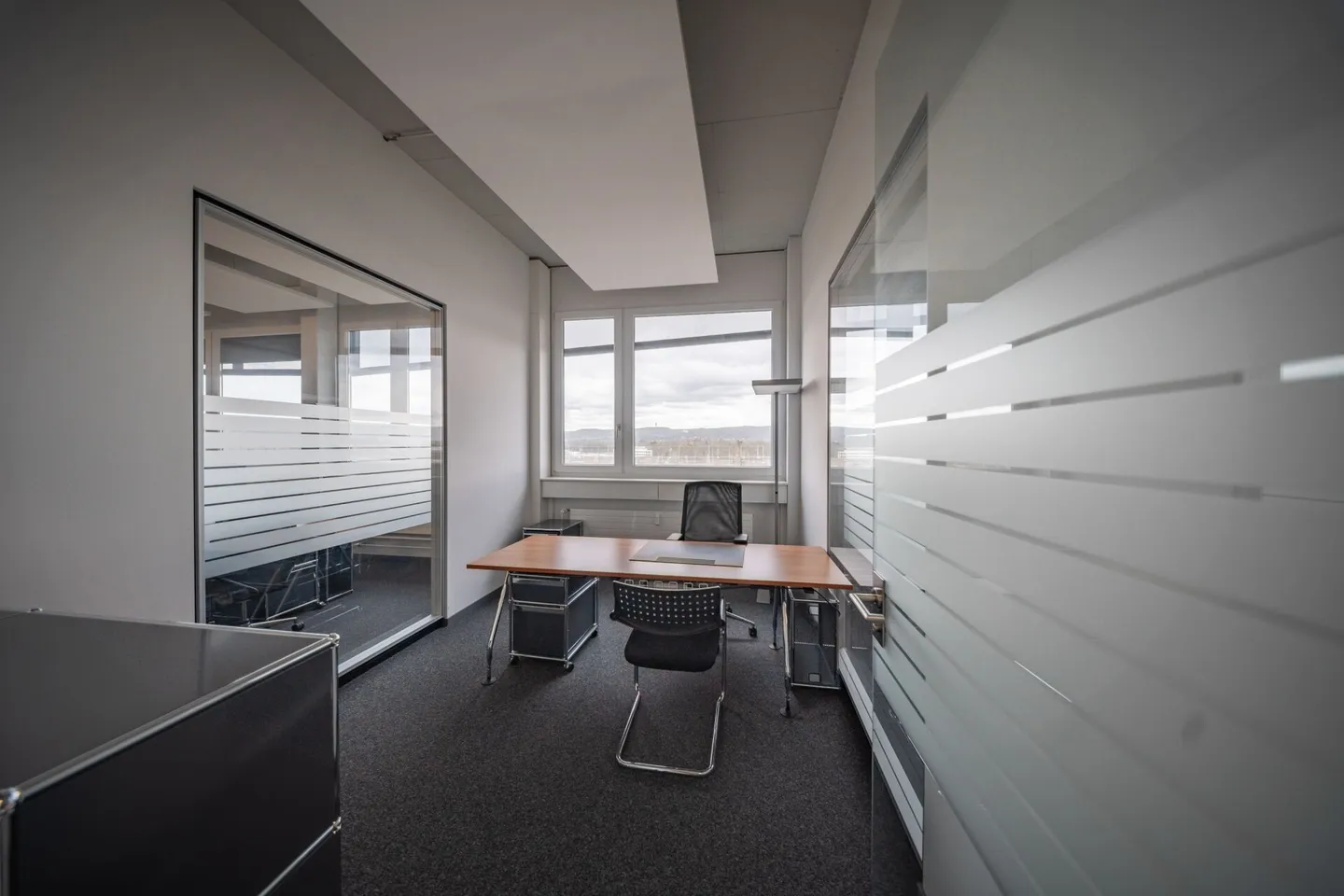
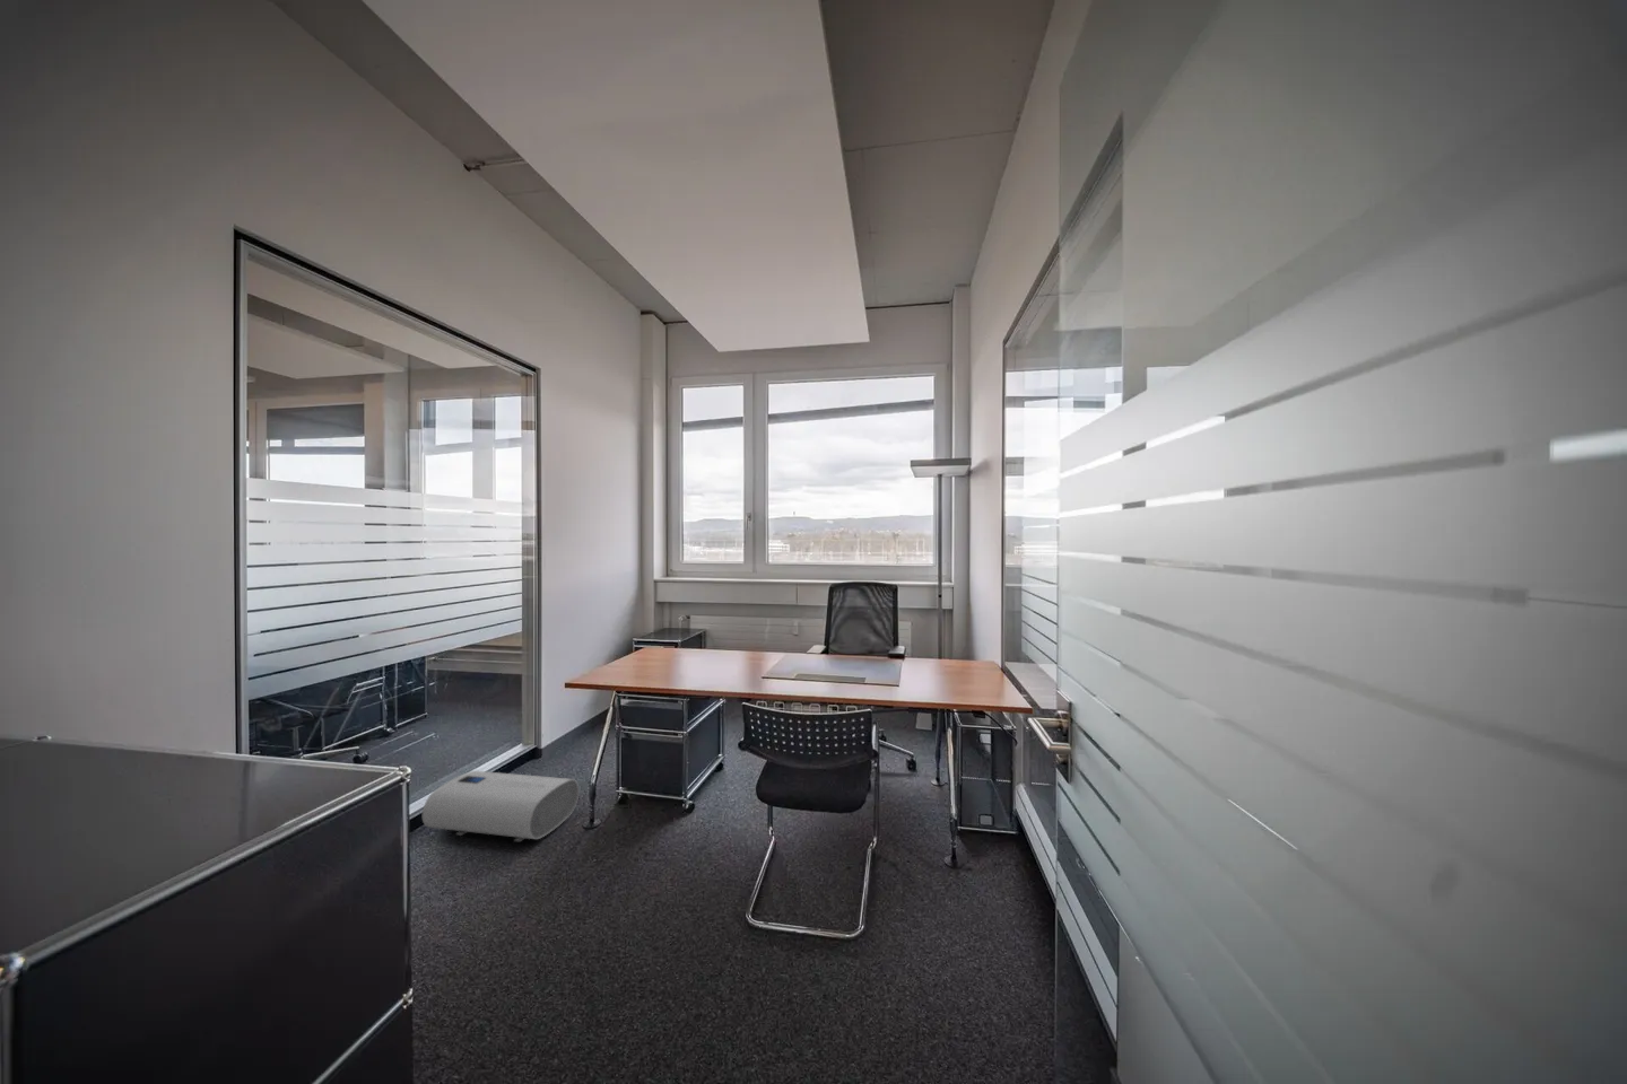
+ water heater (501, 803)
